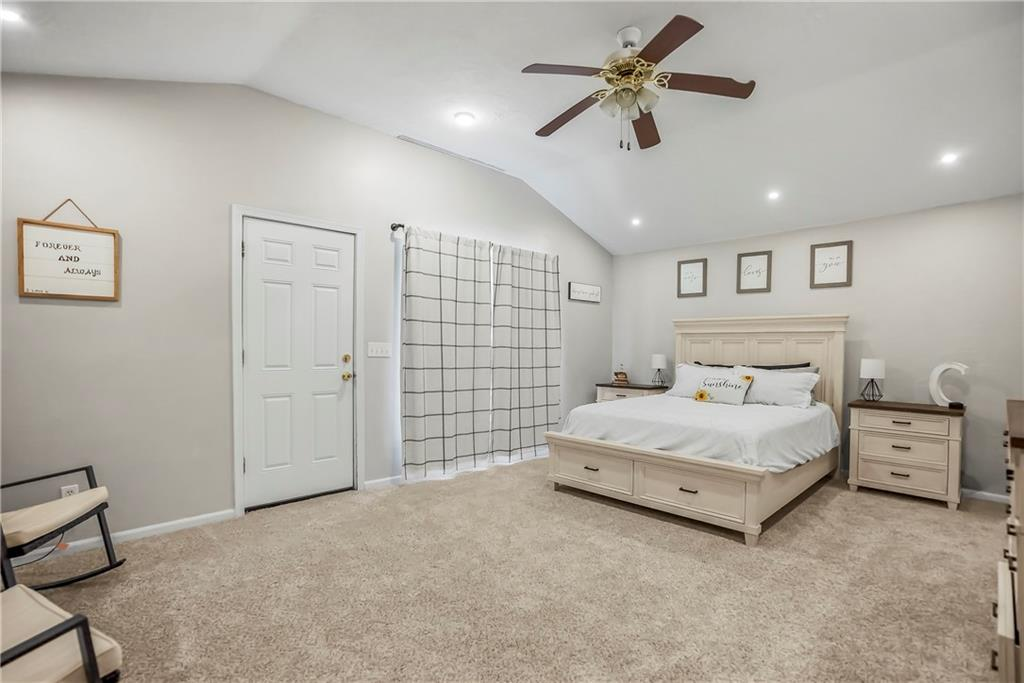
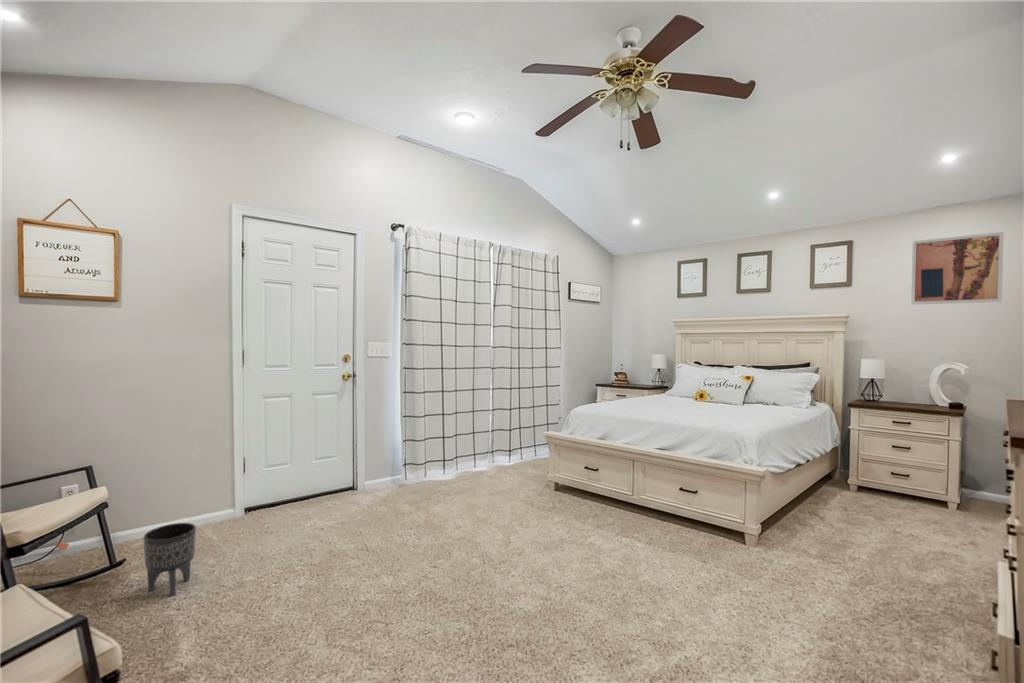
+ wall art (955, 270)
+ planter (170, 559)
